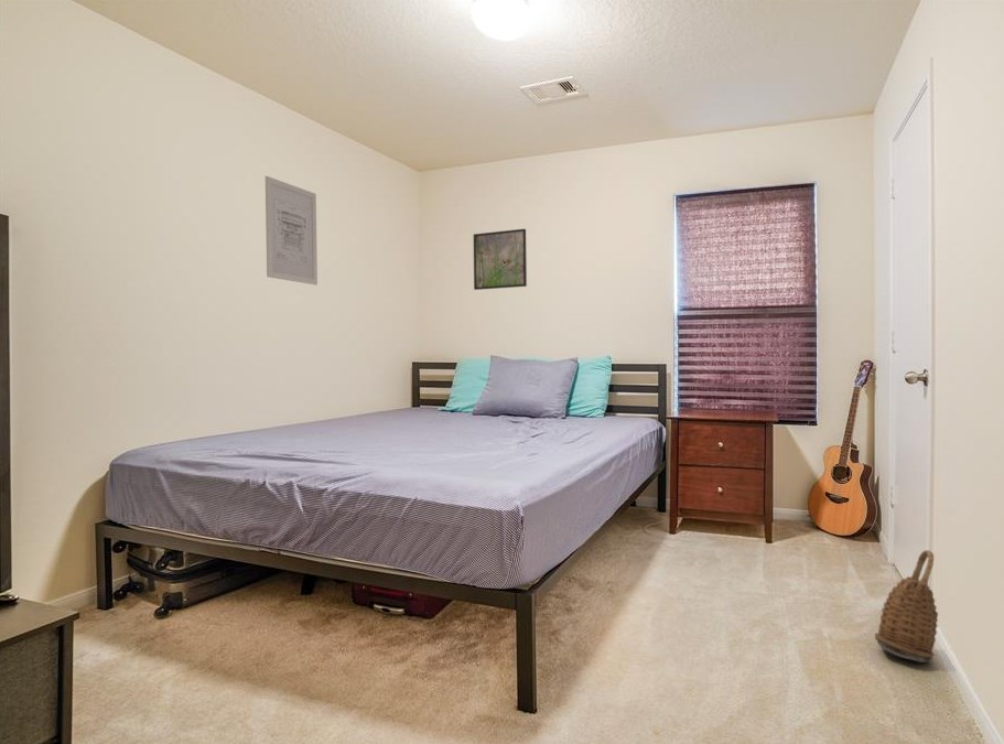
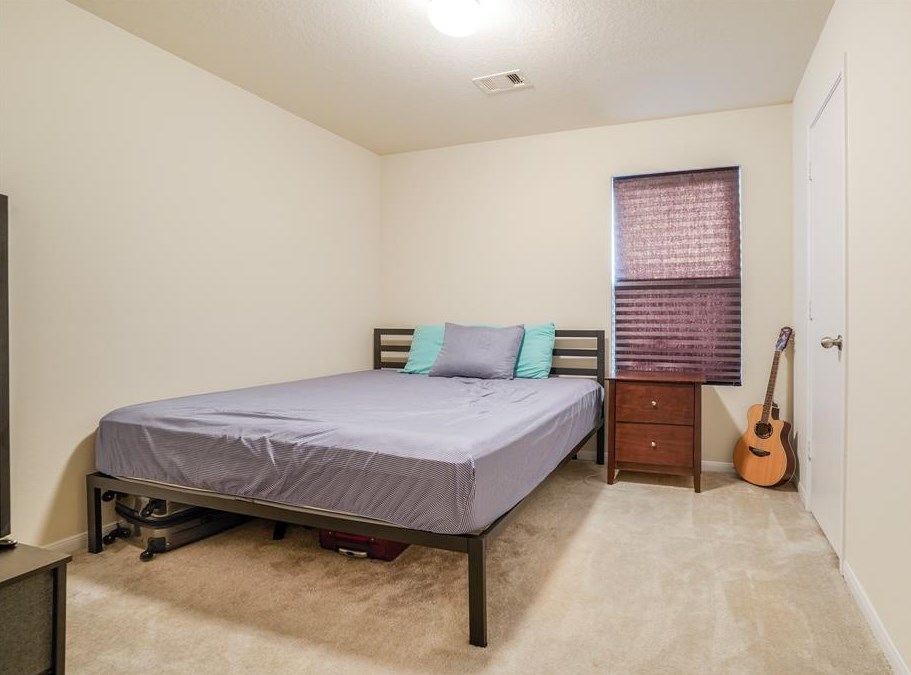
- basket (906, 603)
- wall art (292, 233)
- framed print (499, 259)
